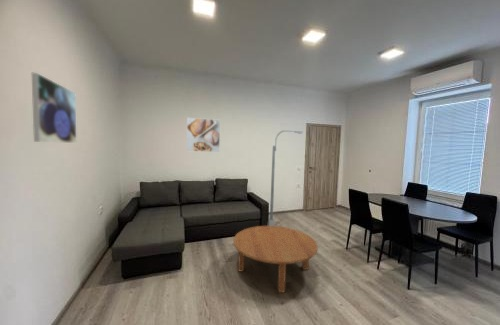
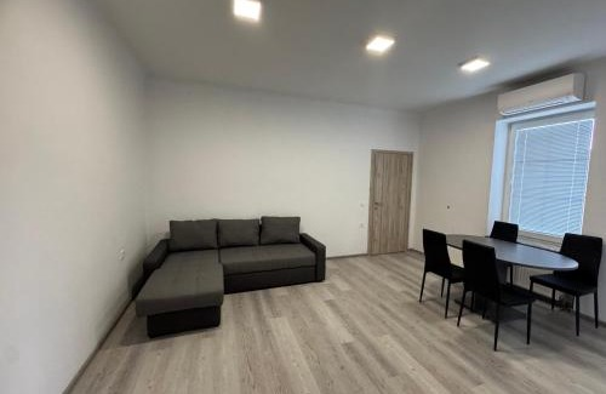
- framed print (203, 135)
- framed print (57, 113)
- coffee table (274, 254)
- floor lamp (273, 179)
